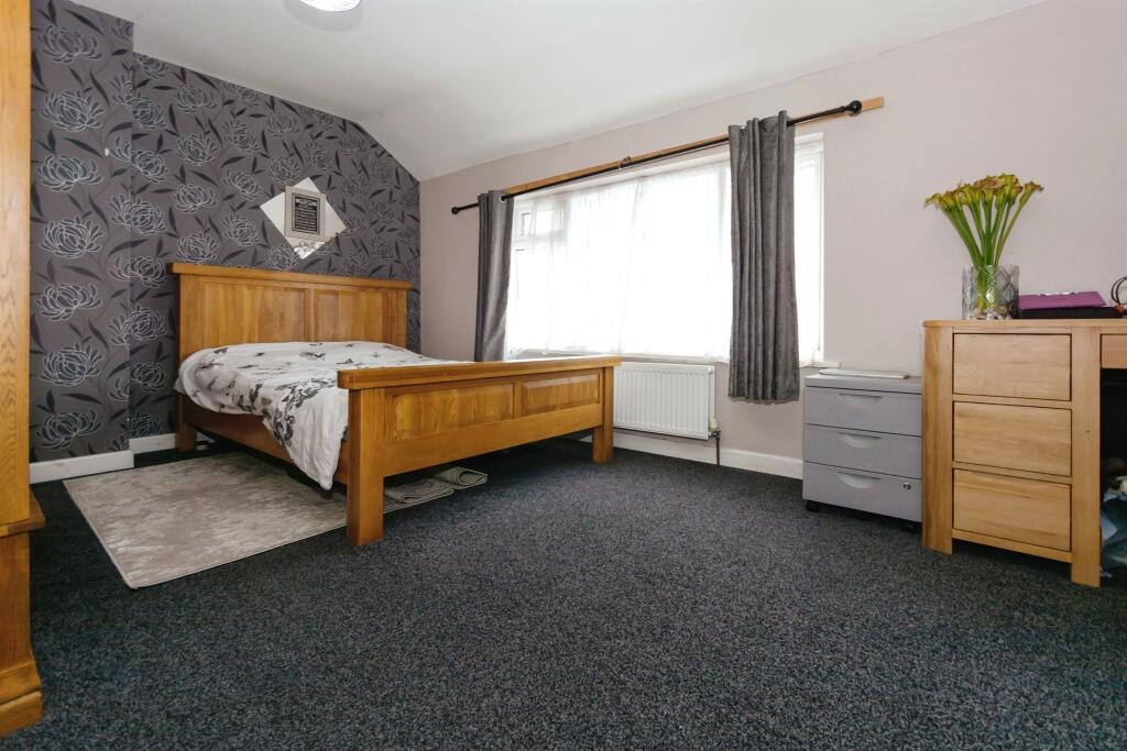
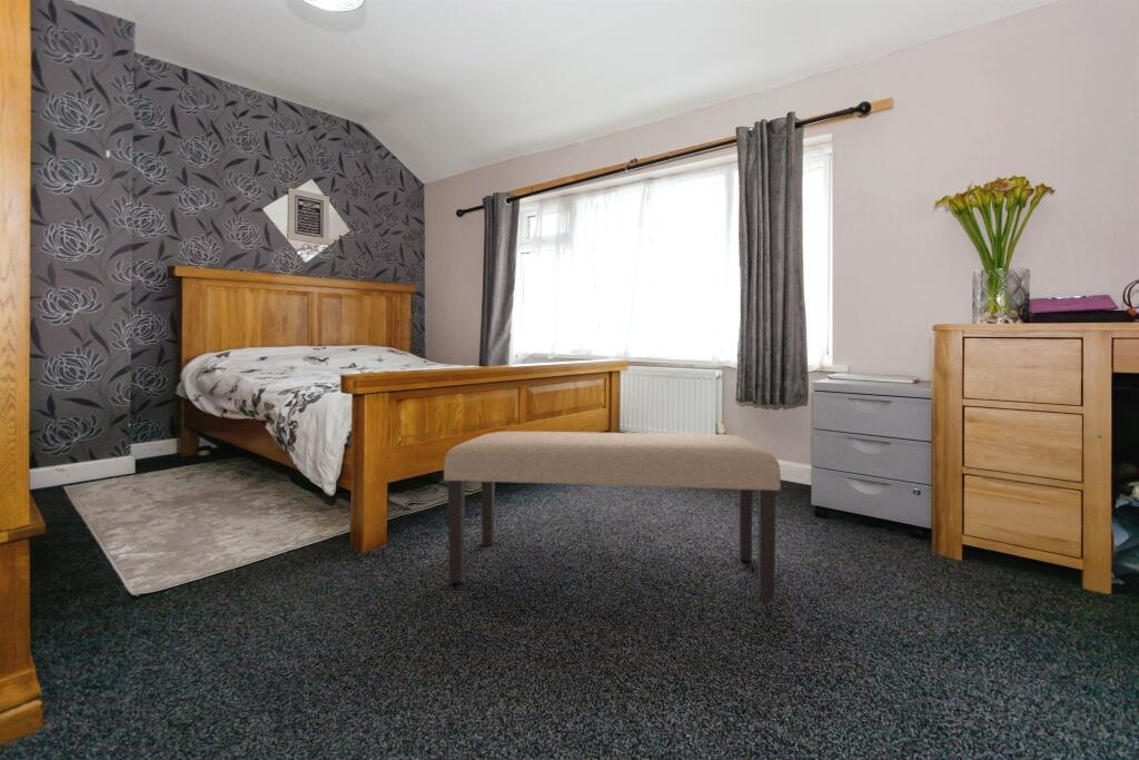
+ bench (608, 484)
